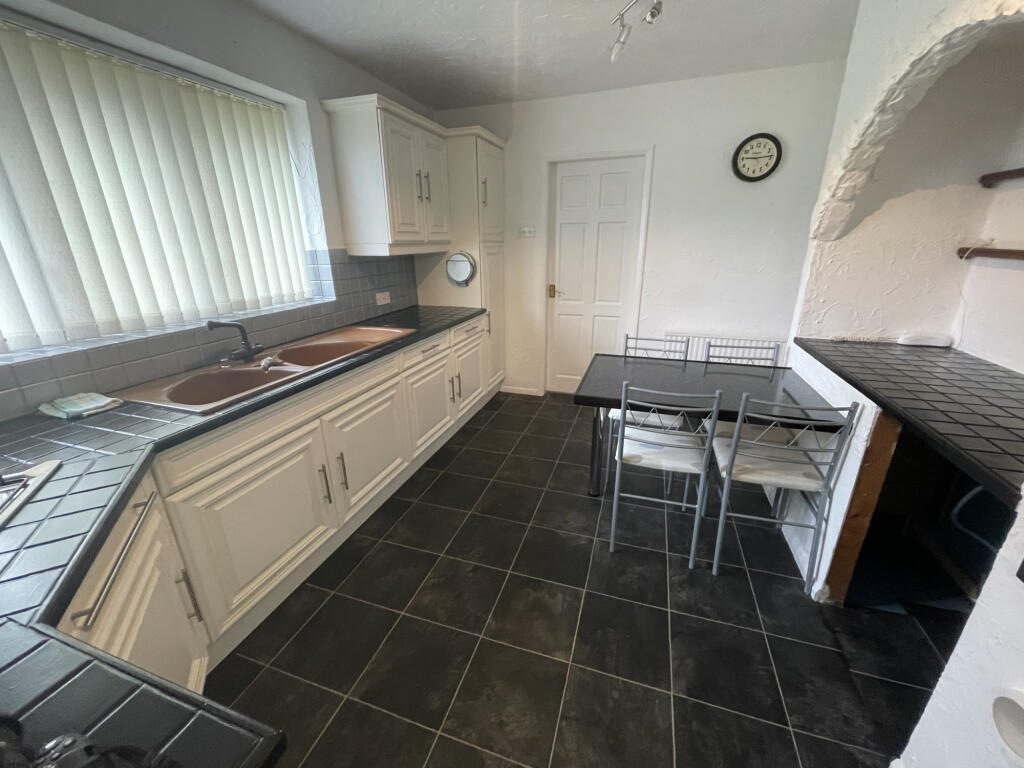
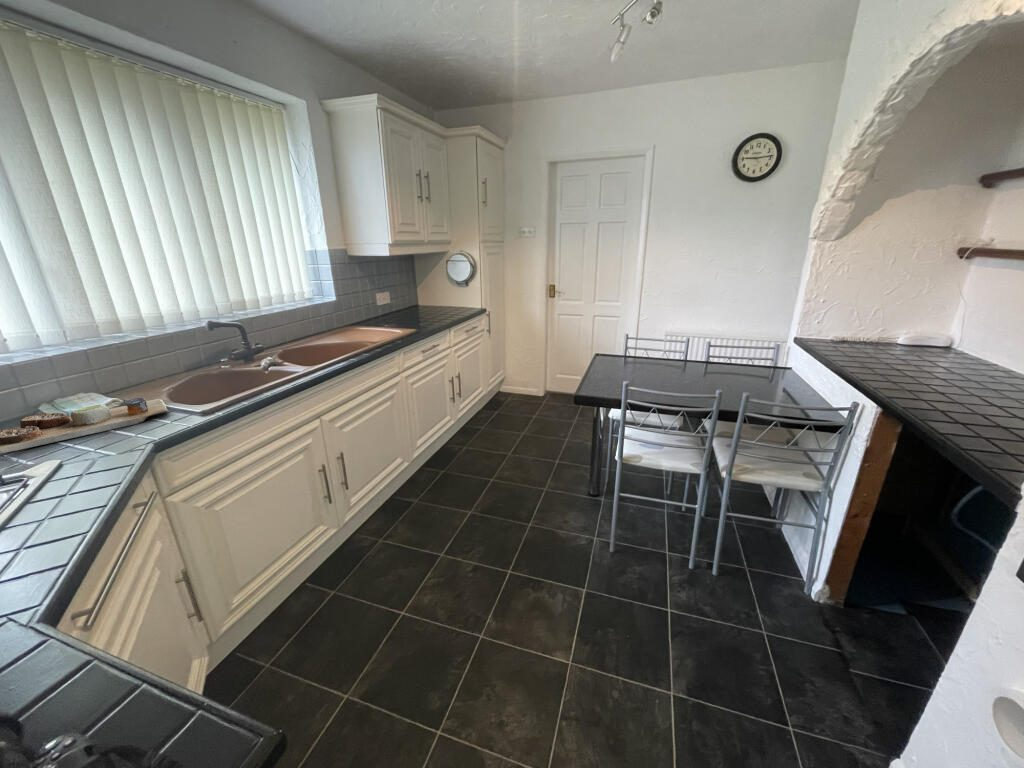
+ cutting board (81, 416)
